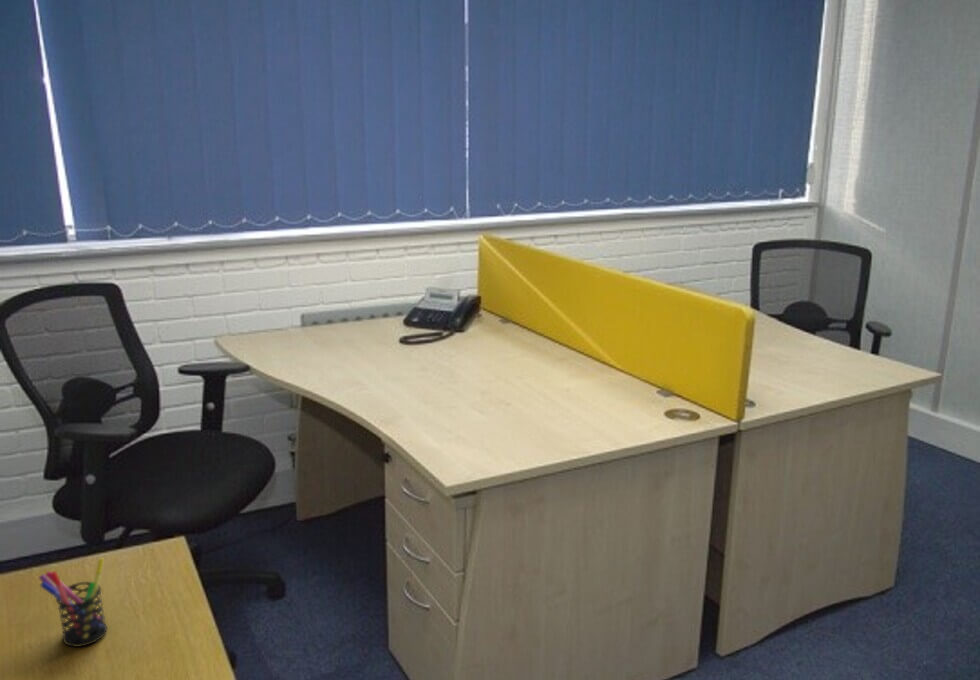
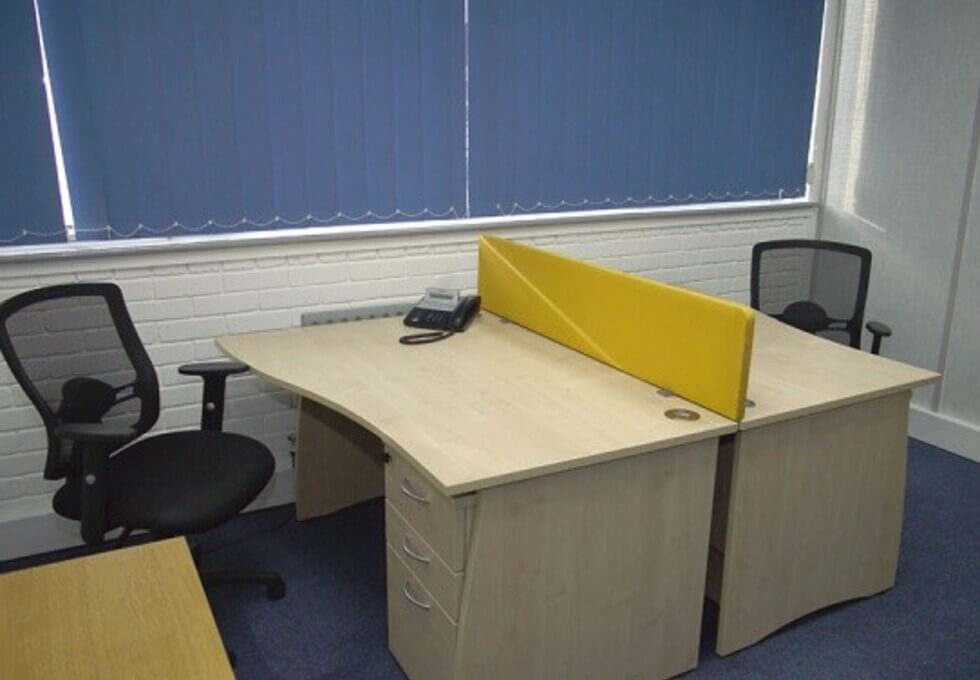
- pen holder (80, 601)
